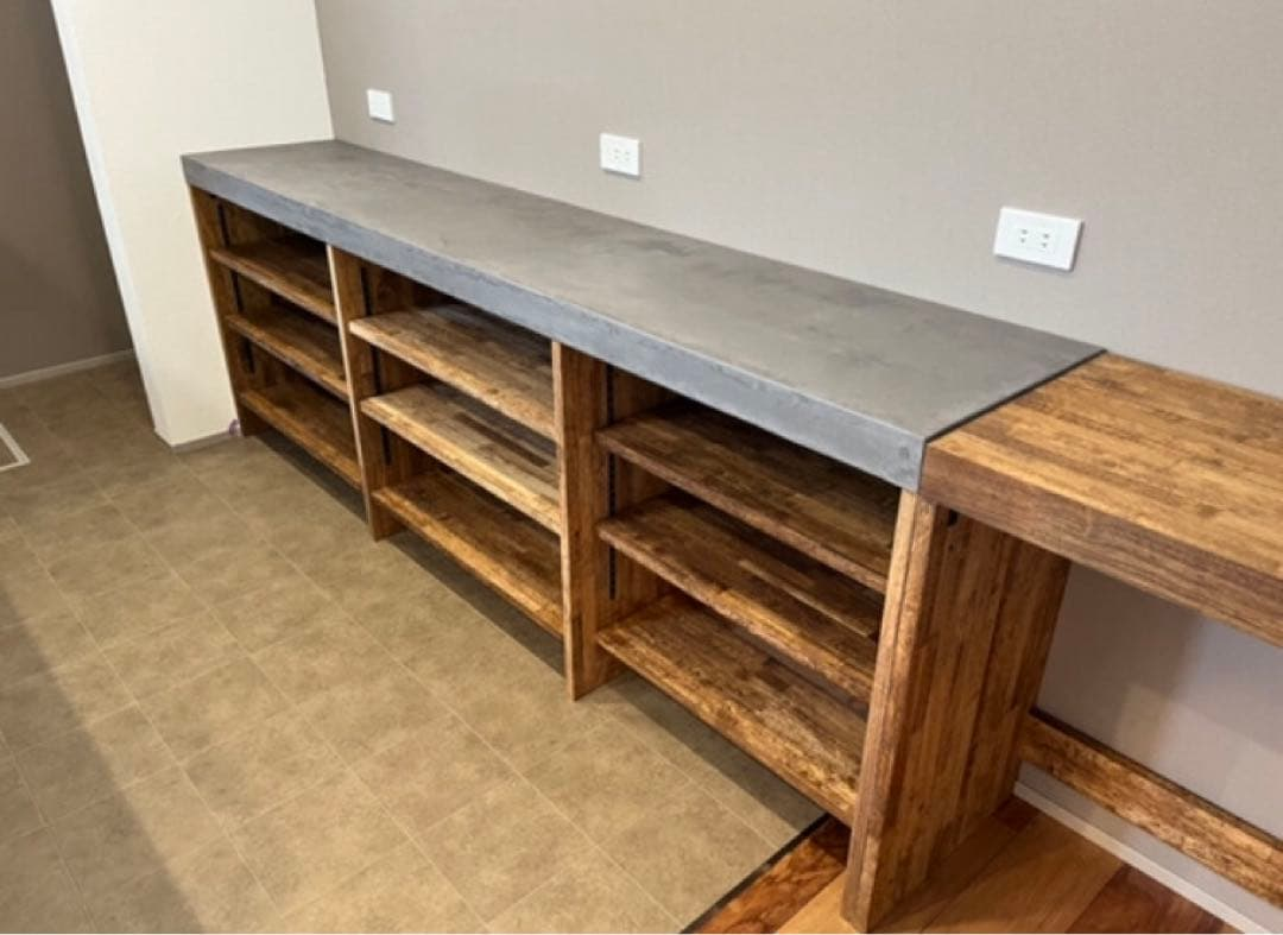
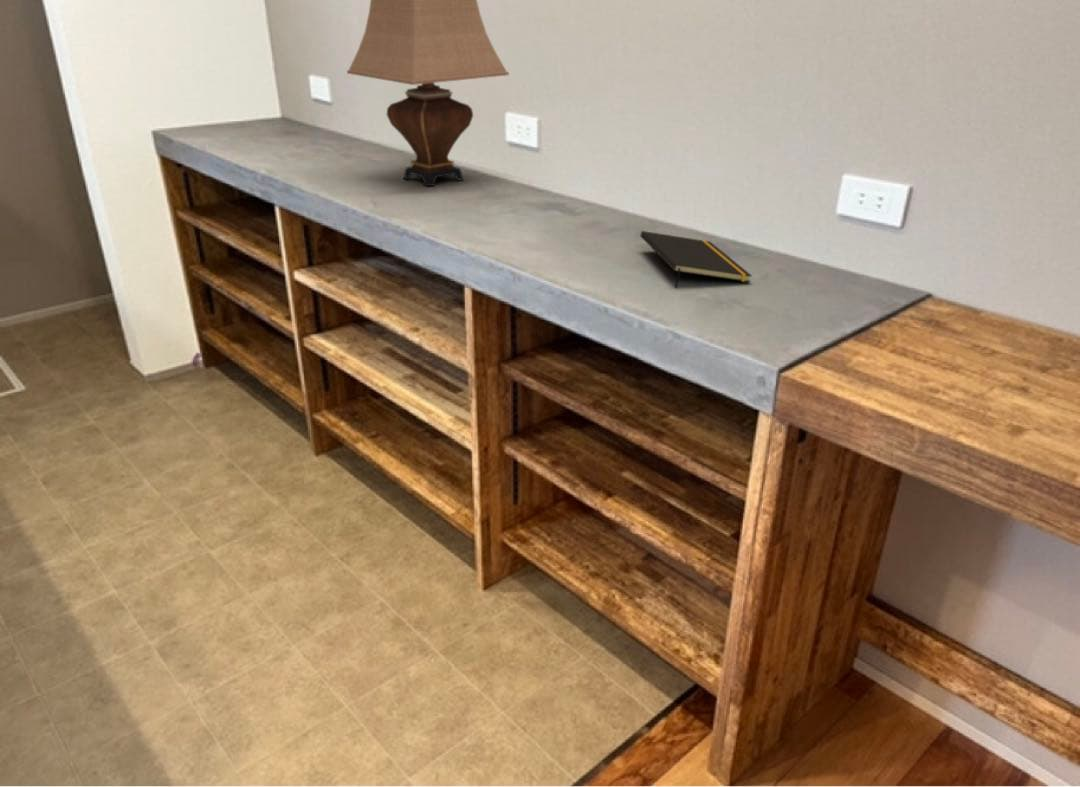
+ notepad (693, 255)
+ table lamp (428, 88)
